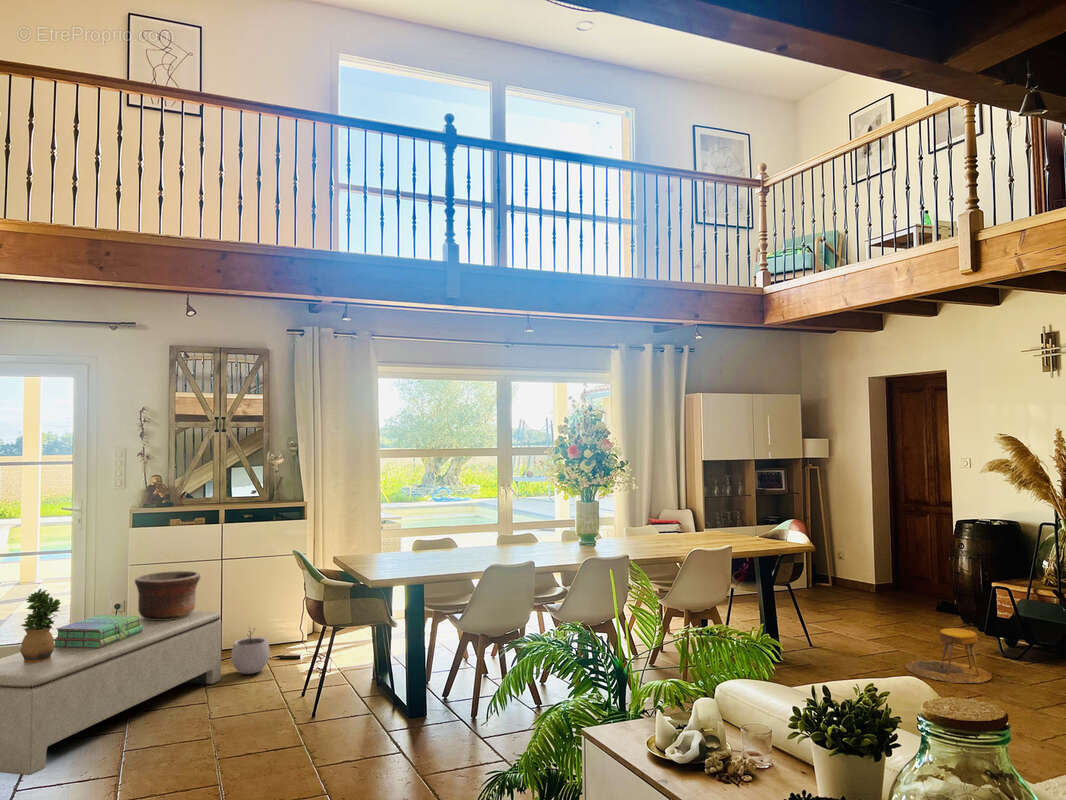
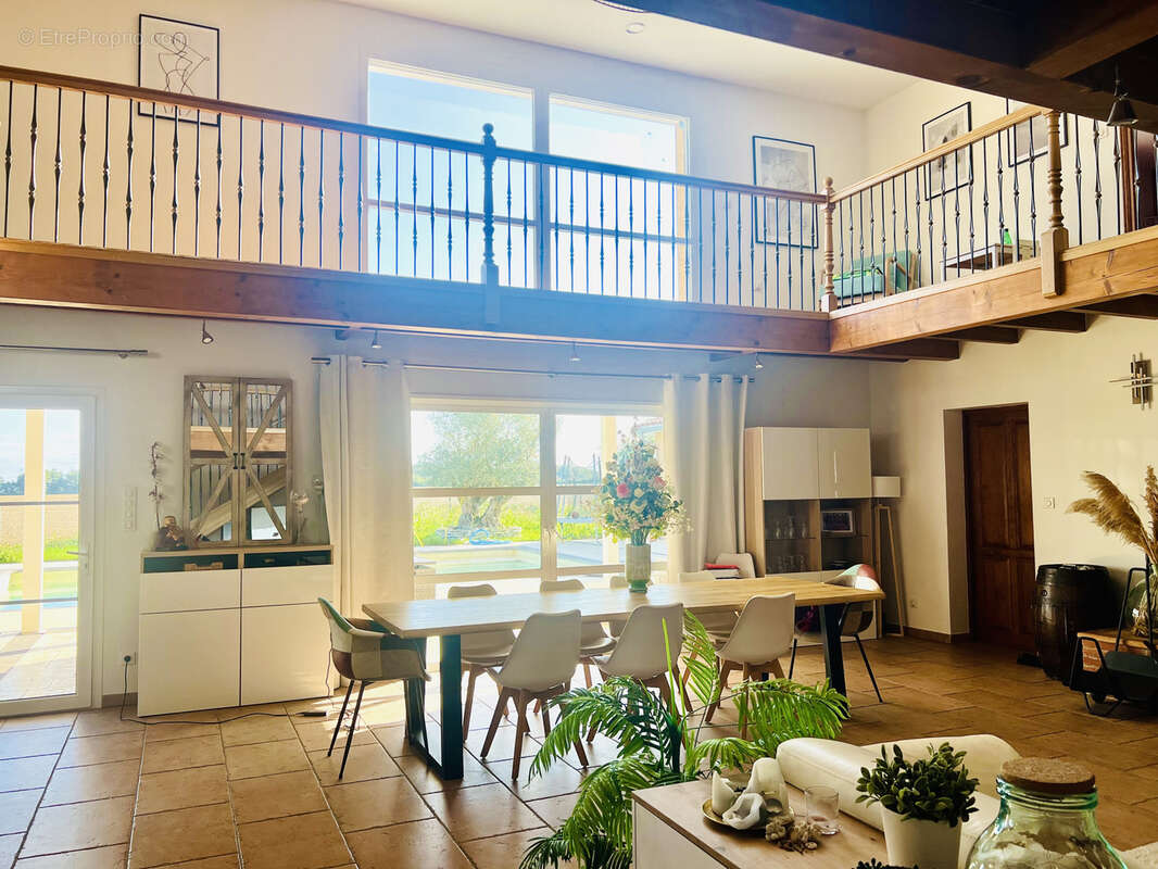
- bench (106, 676)
- stack of books (99, 630)
- ceramic pot (168, 595)
- stool (945, 650)
- potted plant (42, 622)
- plant pot (250, 649)
